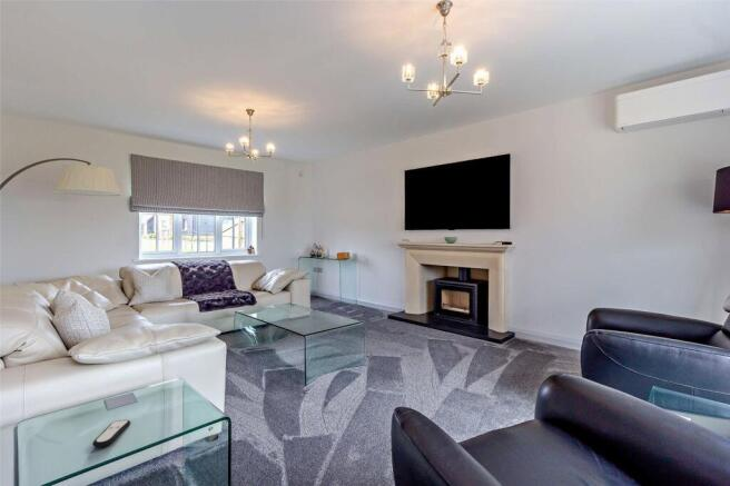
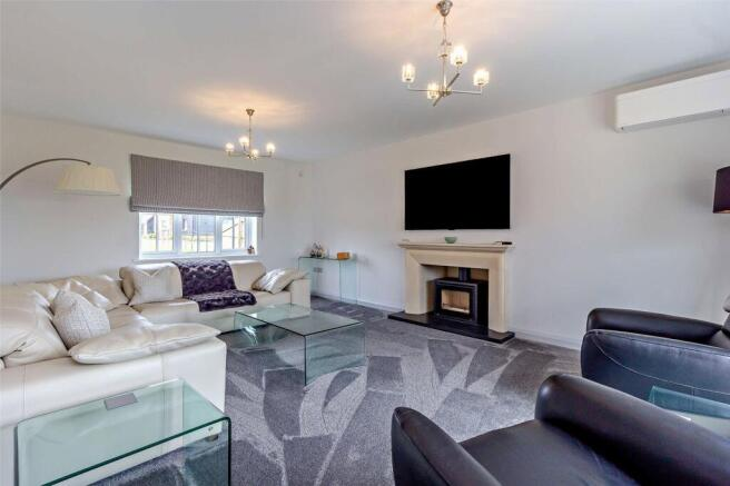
- remote control (111, 433)
